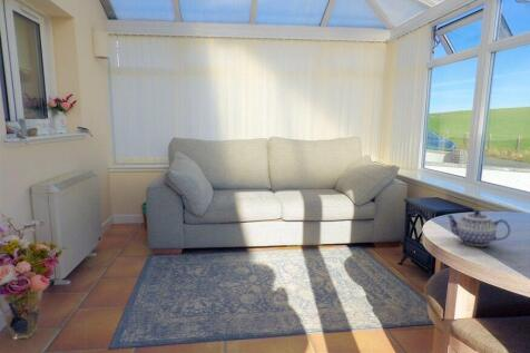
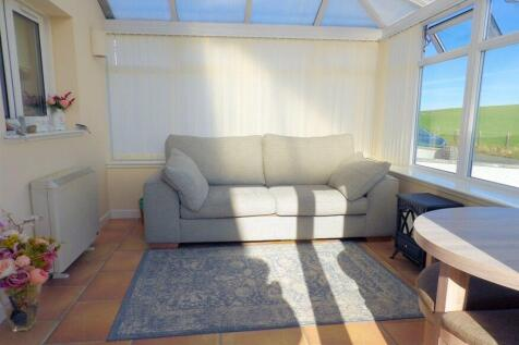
- teapot (477, 226)
